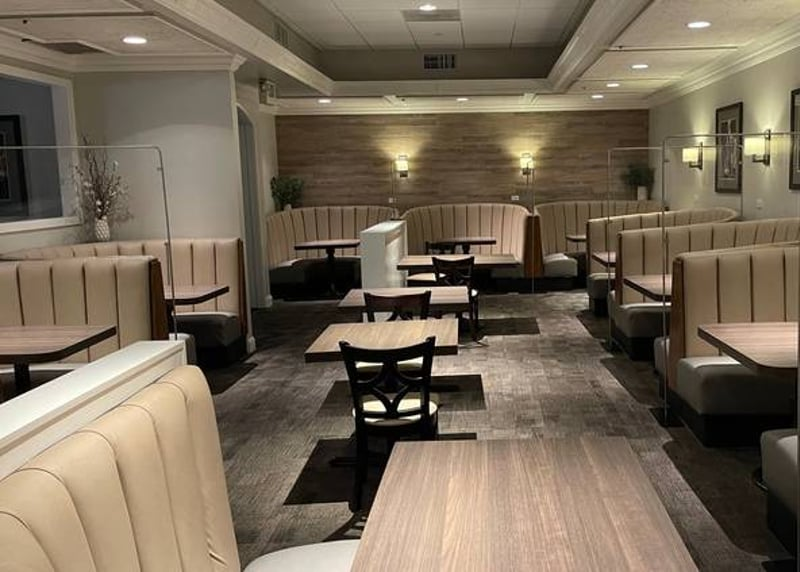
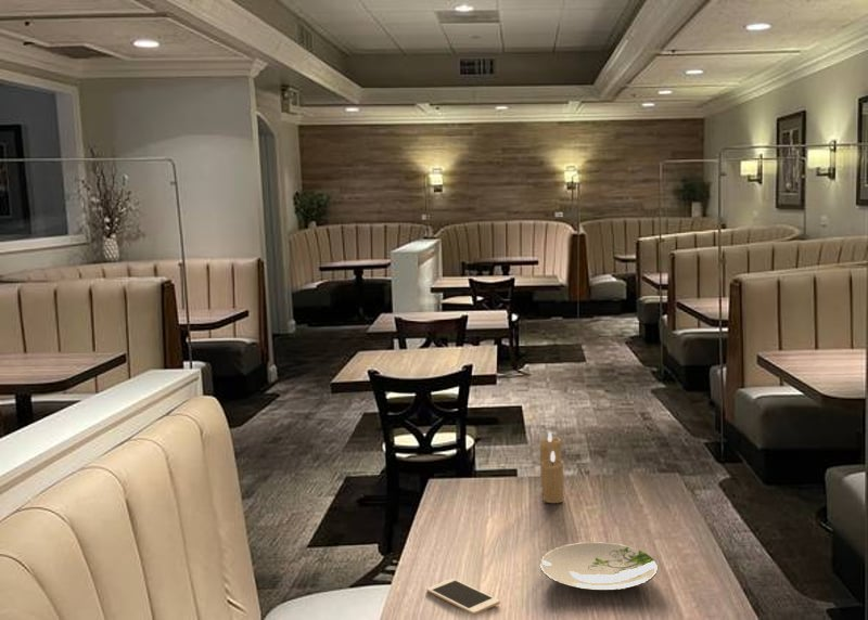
+ cell phone (462, 595)
+ plate (598, 571)
+ candle (551, 465)
